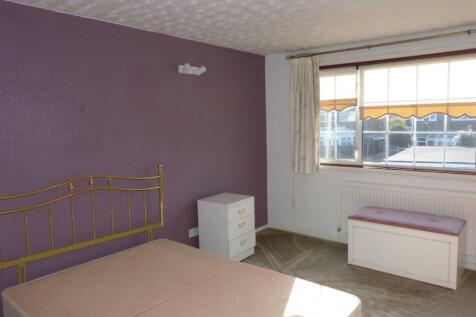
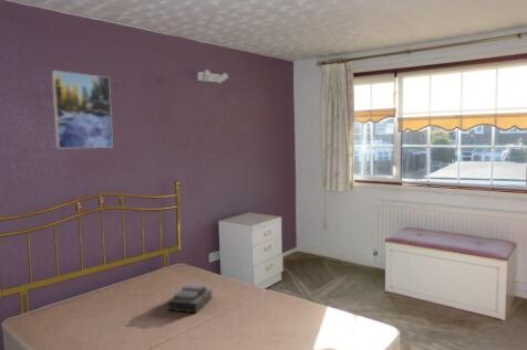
+ bible (190, 296)
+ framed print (83, 110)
